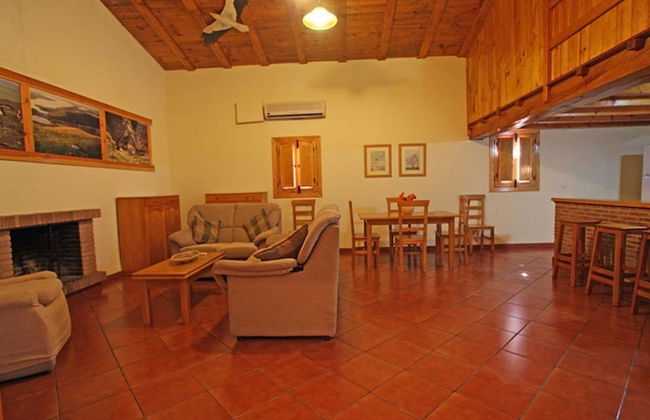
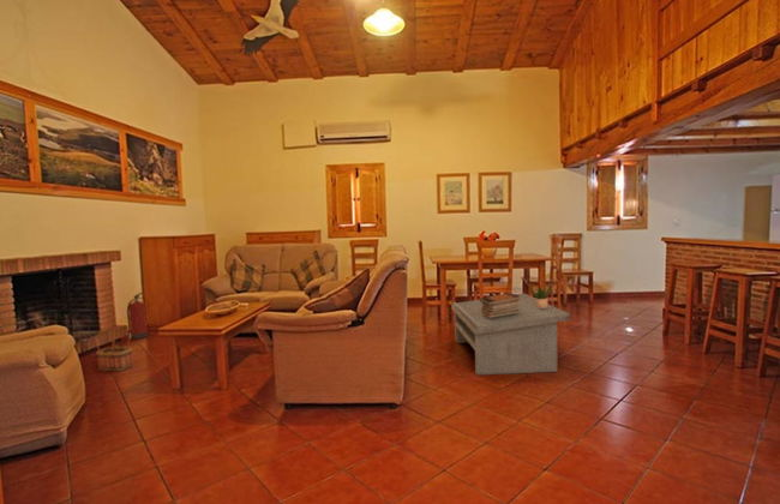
+ coffee table (503, 329)
+ basket (114, 348)
+ book stack (500, 304)
+ fire extinguisher (136, 316)
+ potted plant (542, 295)
